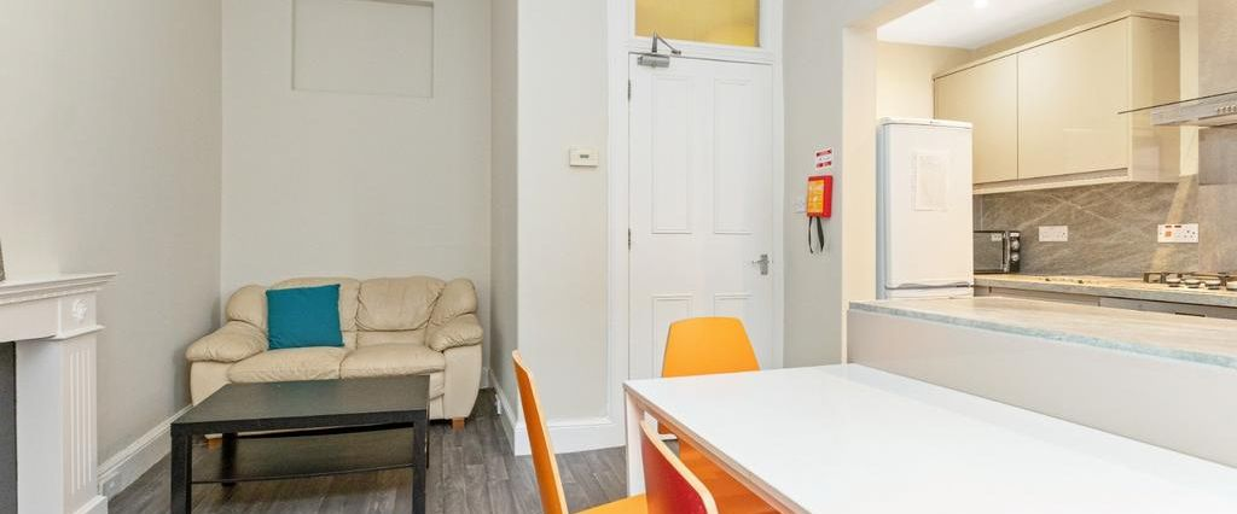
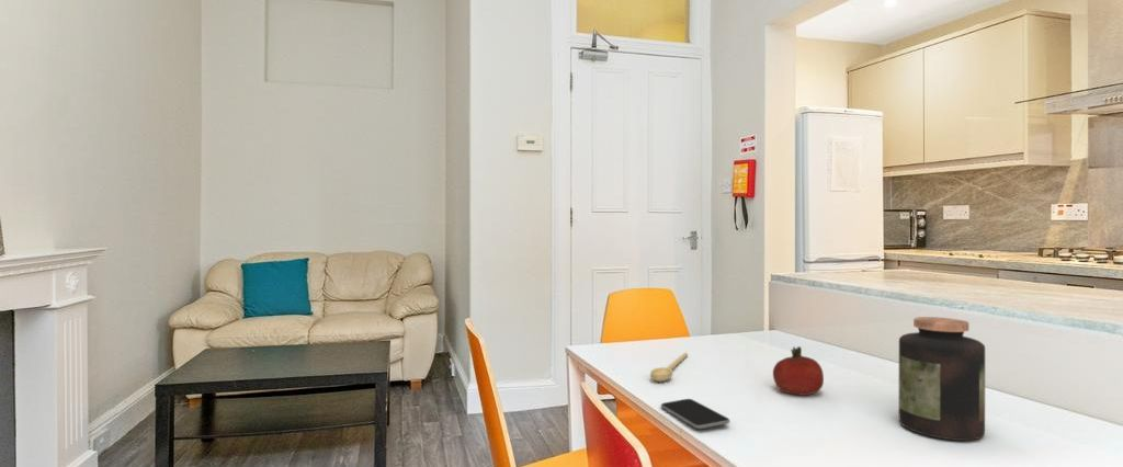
+ spoon (672, 364)
+ smartphone (693, 412)
+ jar (940, 374)
+ fruit (797, 368)
